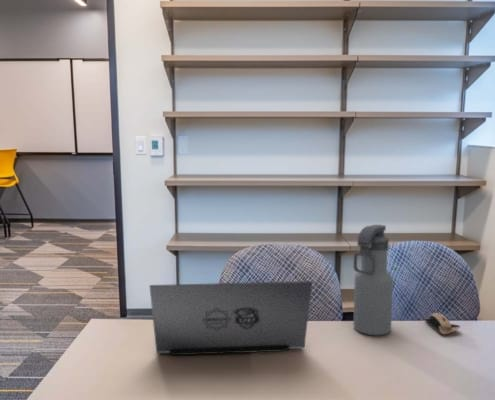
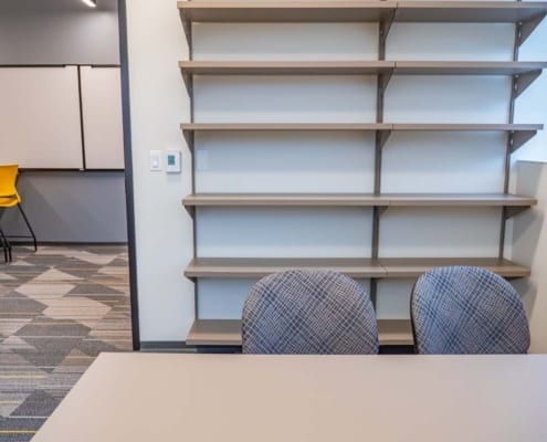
- laptop (230, 304)
- baseball cap (442, 320)
- water bottle (373, 278)
